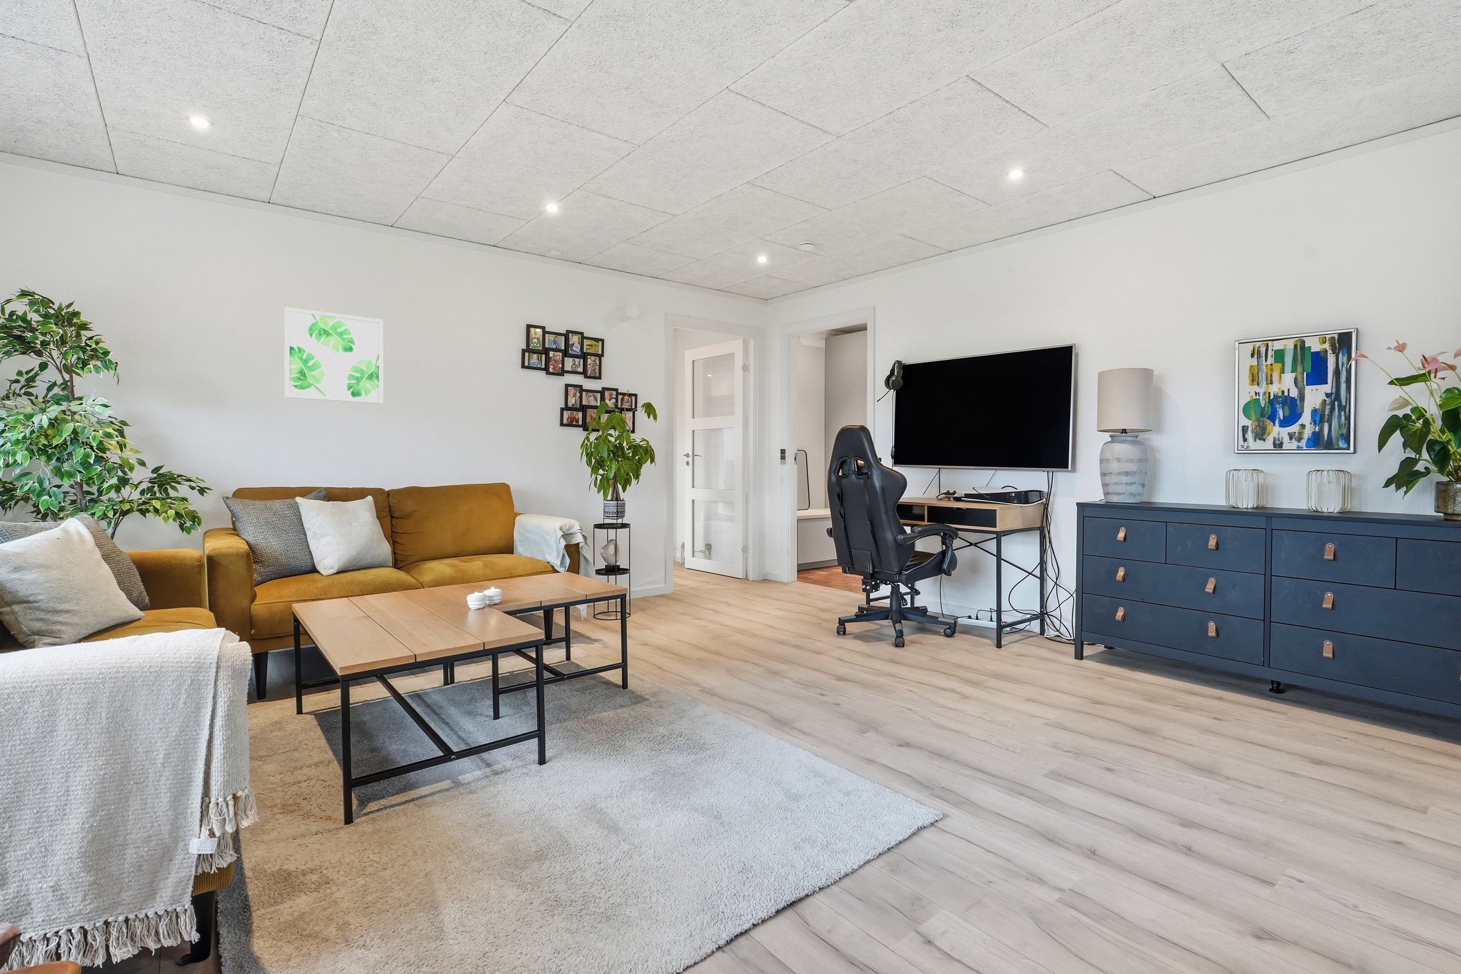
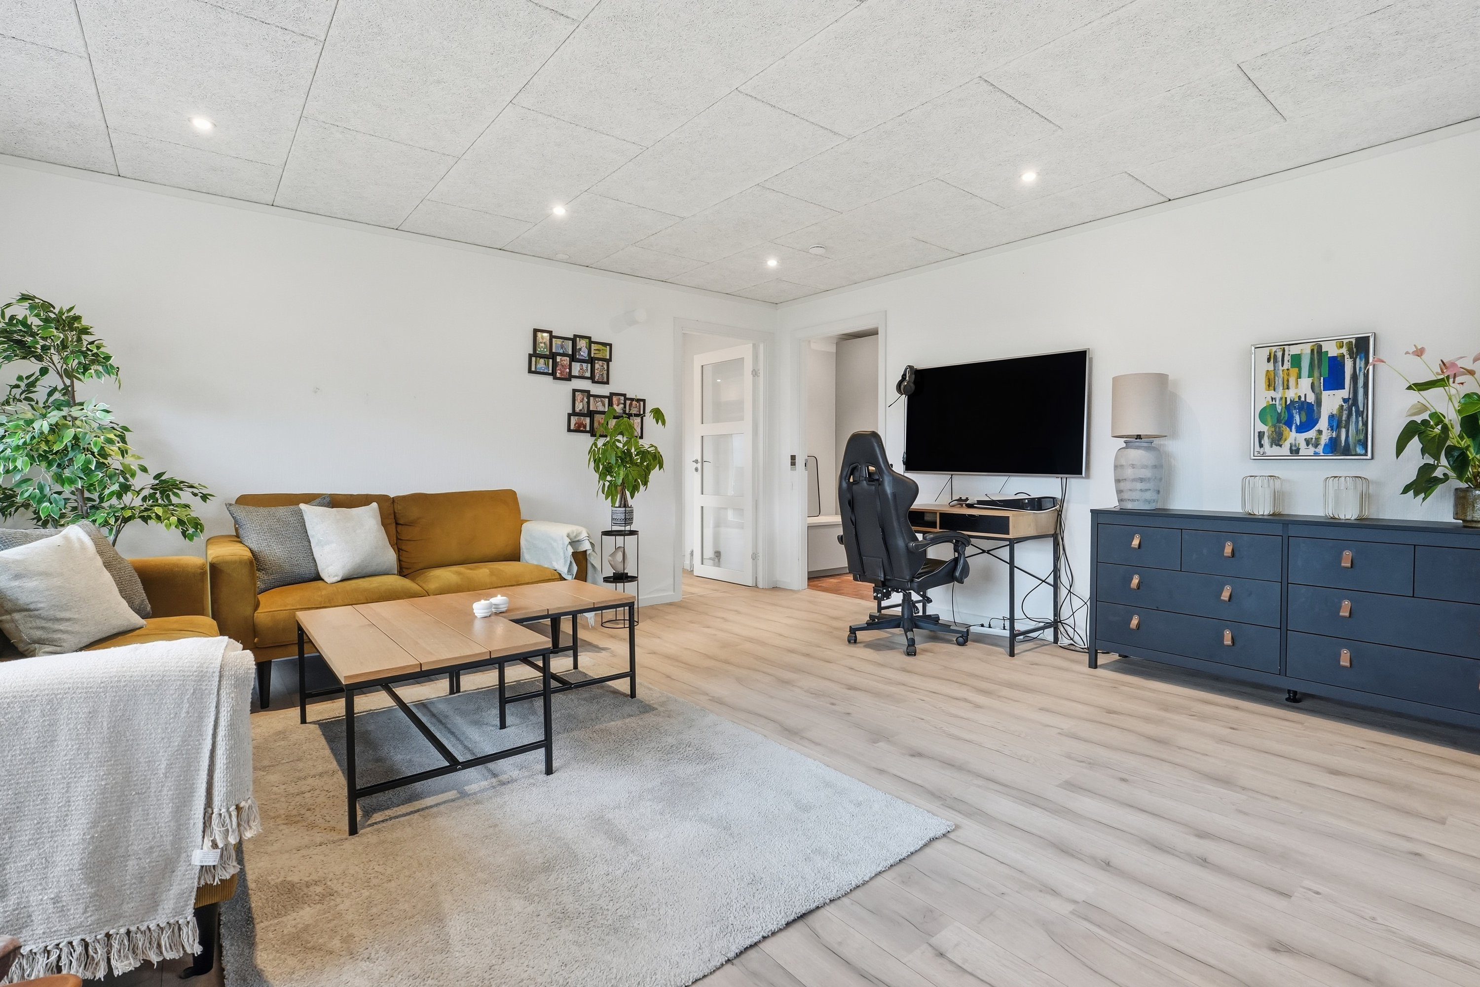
- wall art (335, 357)
